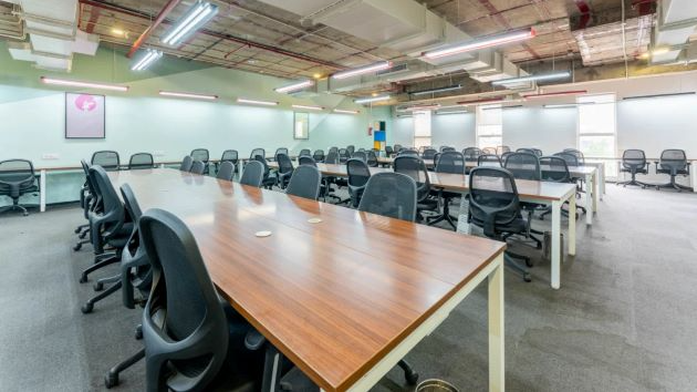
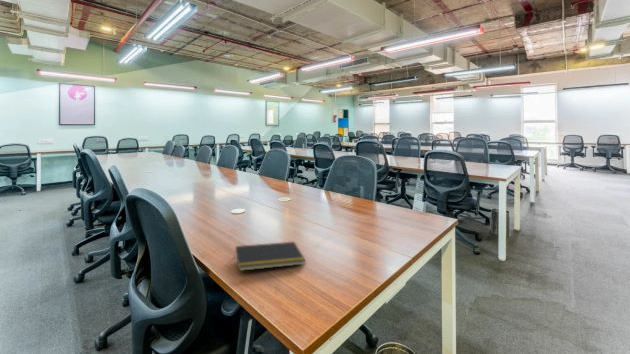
+ notepad (269, 254)
